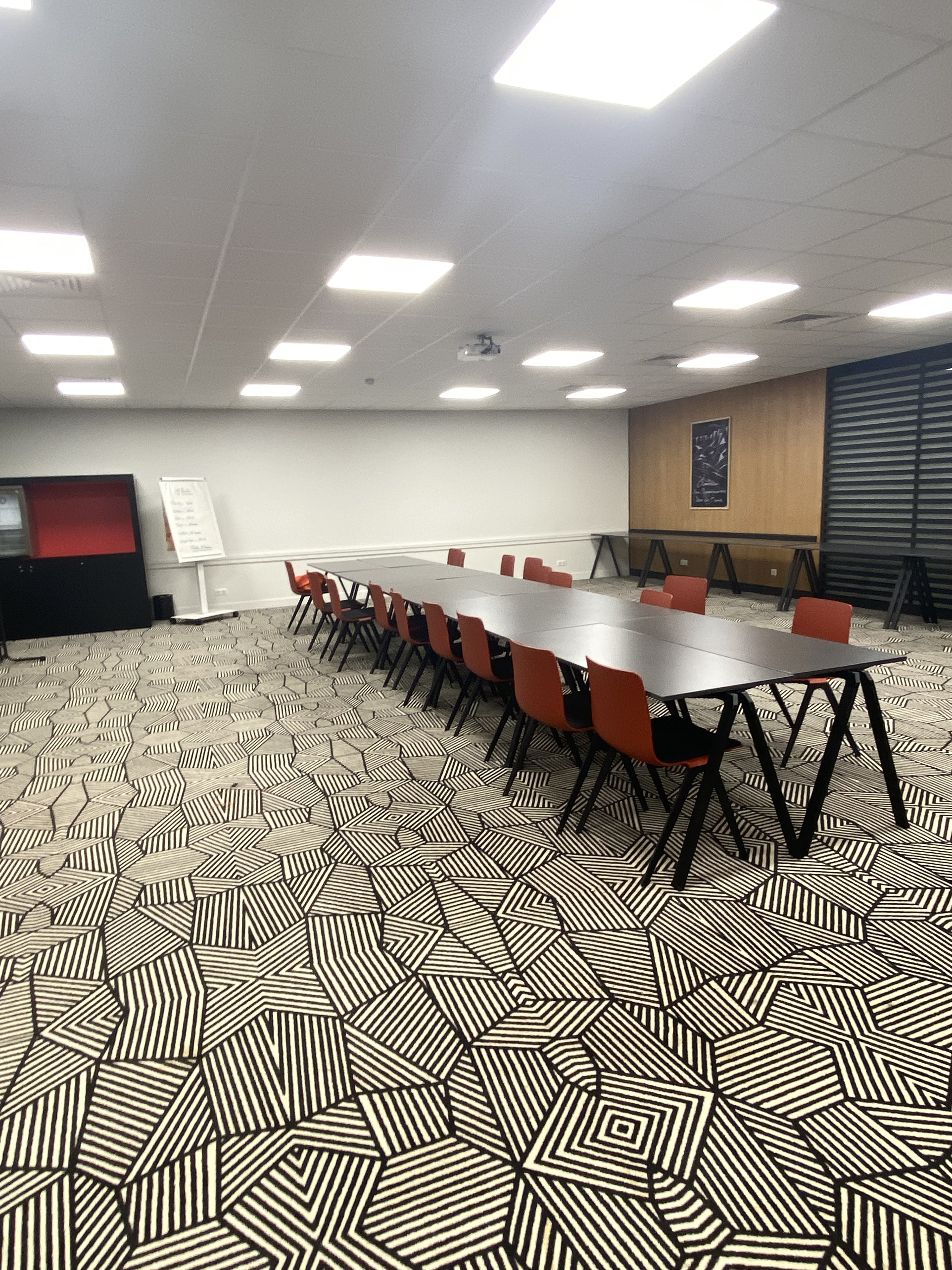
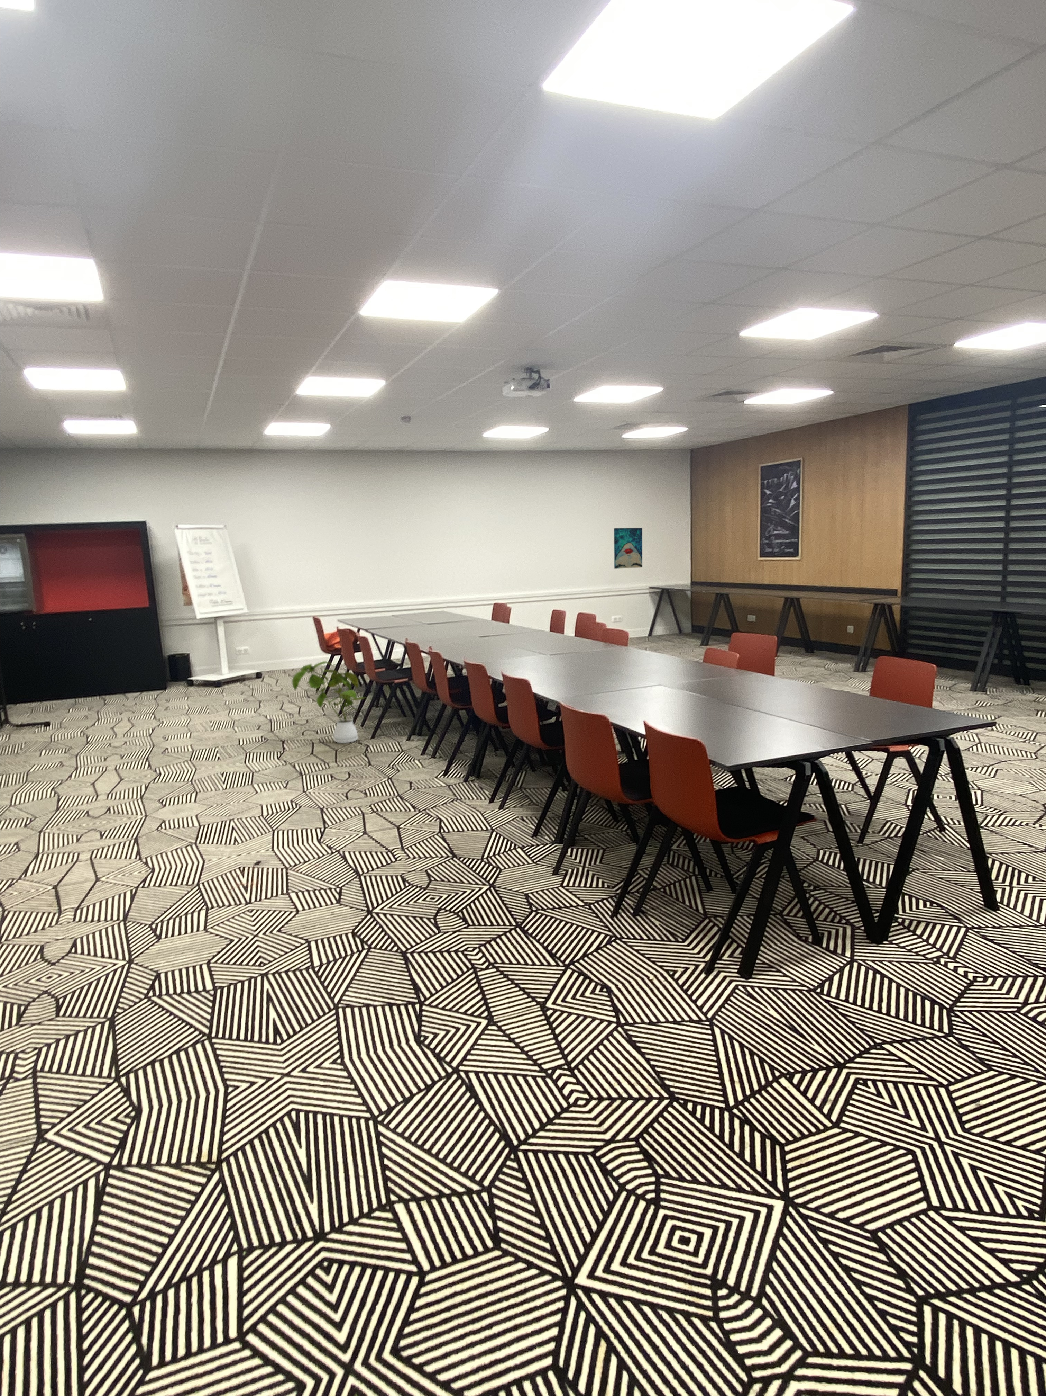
+ wall art (628, 549)
+ house plant (330, 702)
